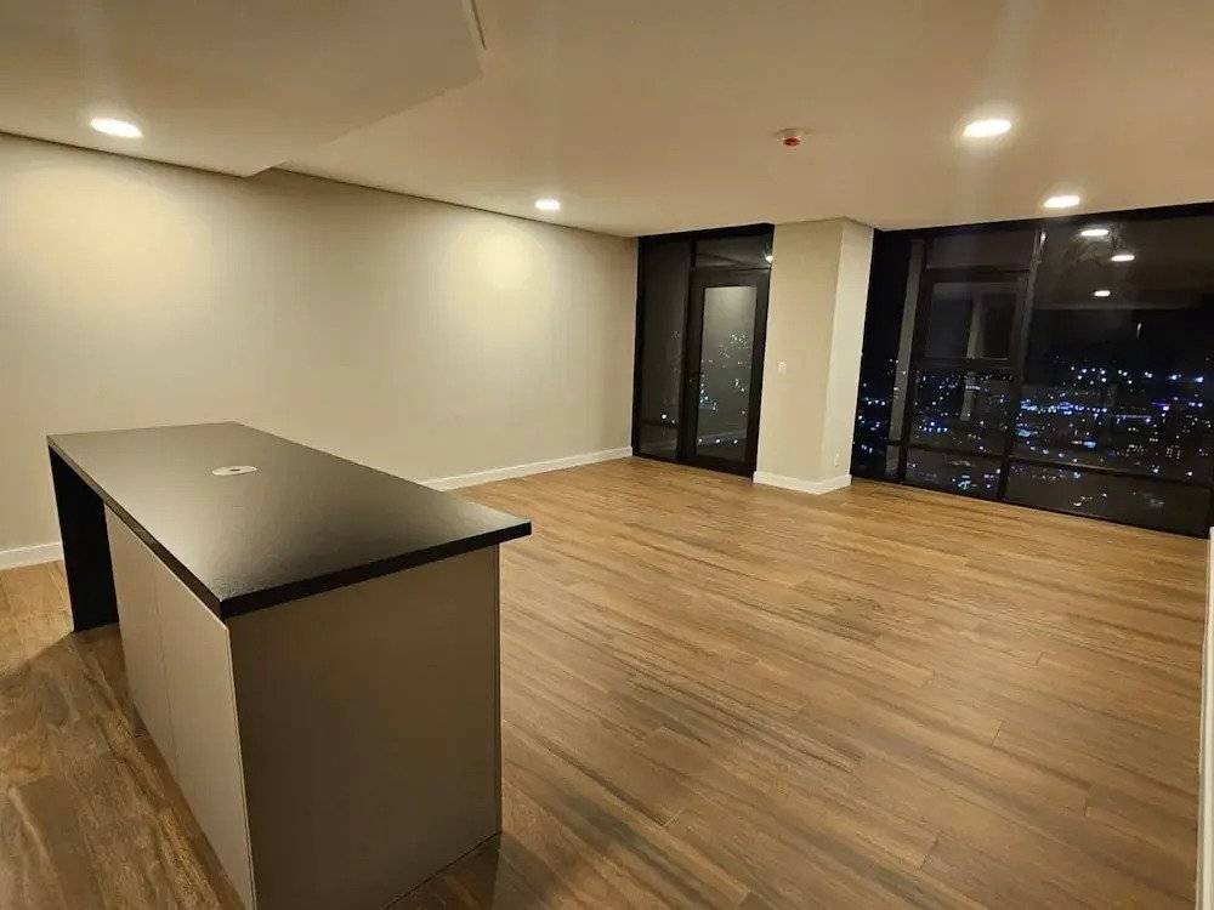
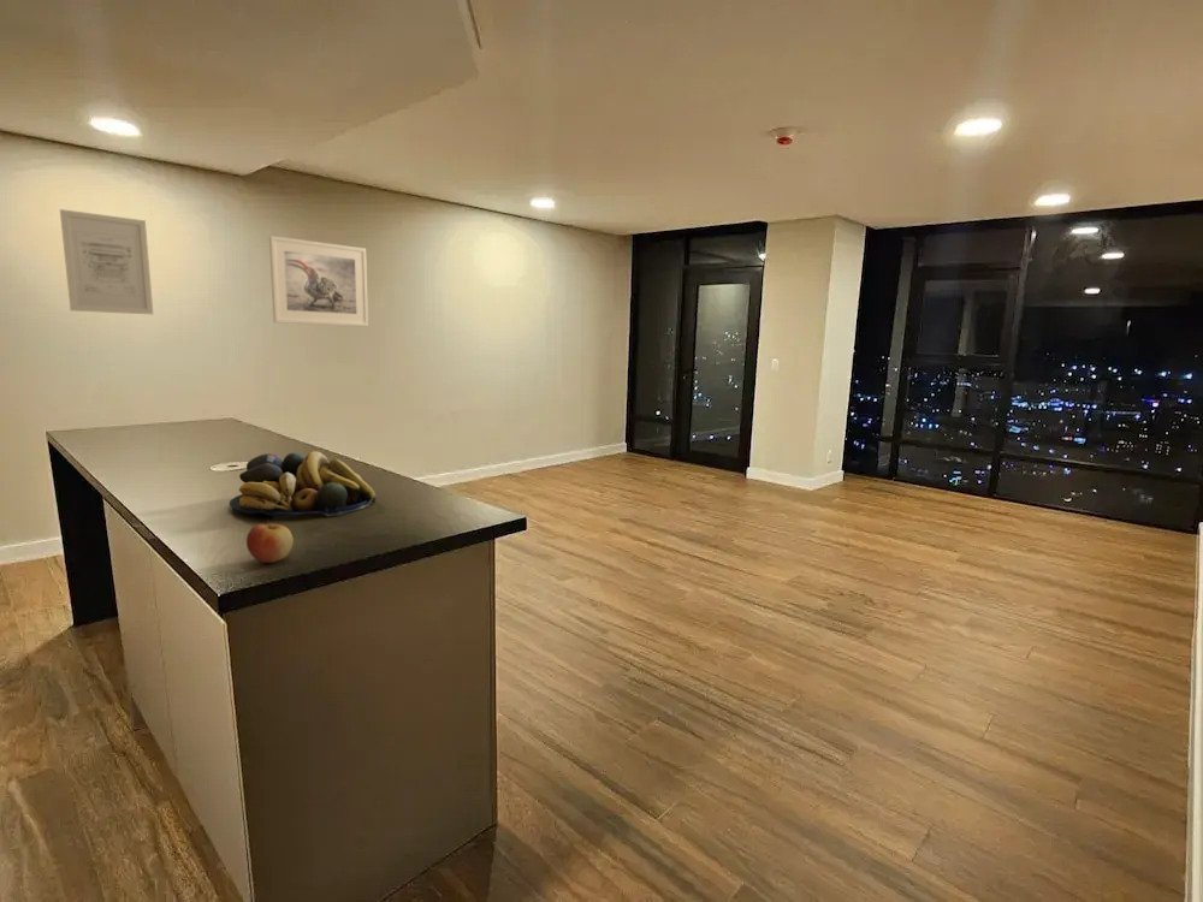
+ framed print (321, 284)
+ apple (269, 540)
+ wall art (108, 263)
+ fruit bowl (304, 477)
